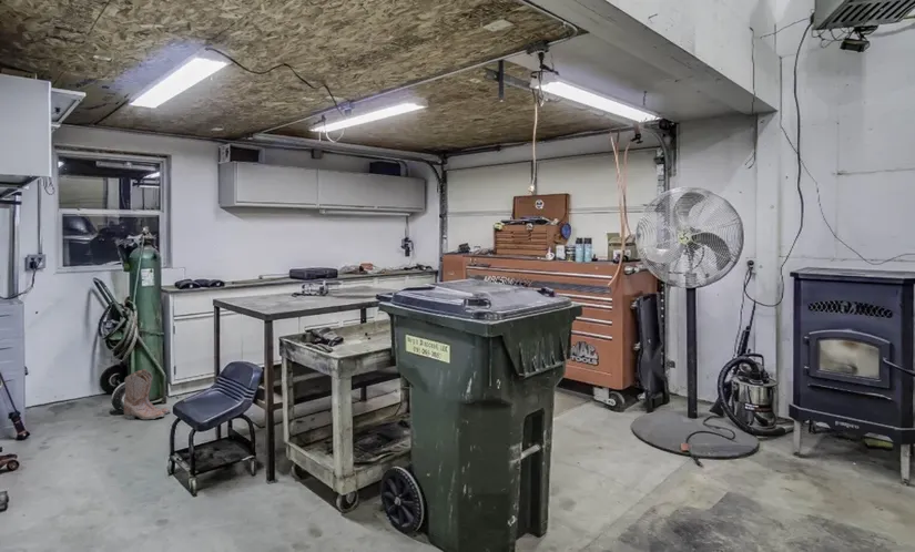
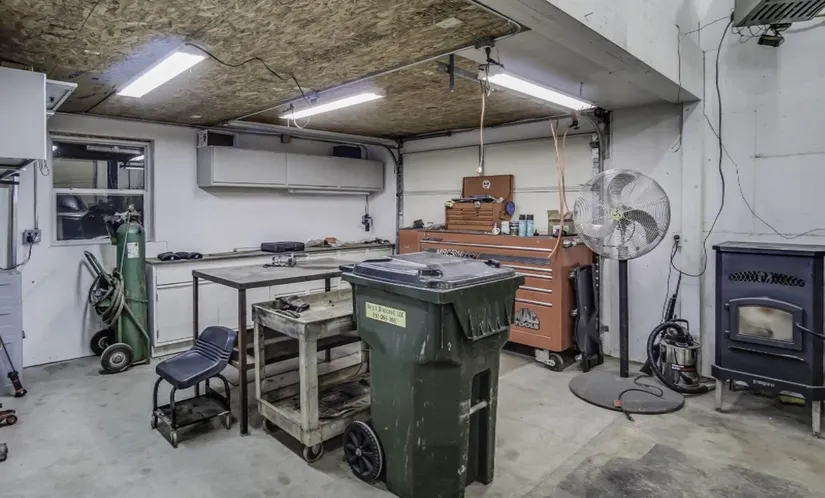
- boots (146, 392)
